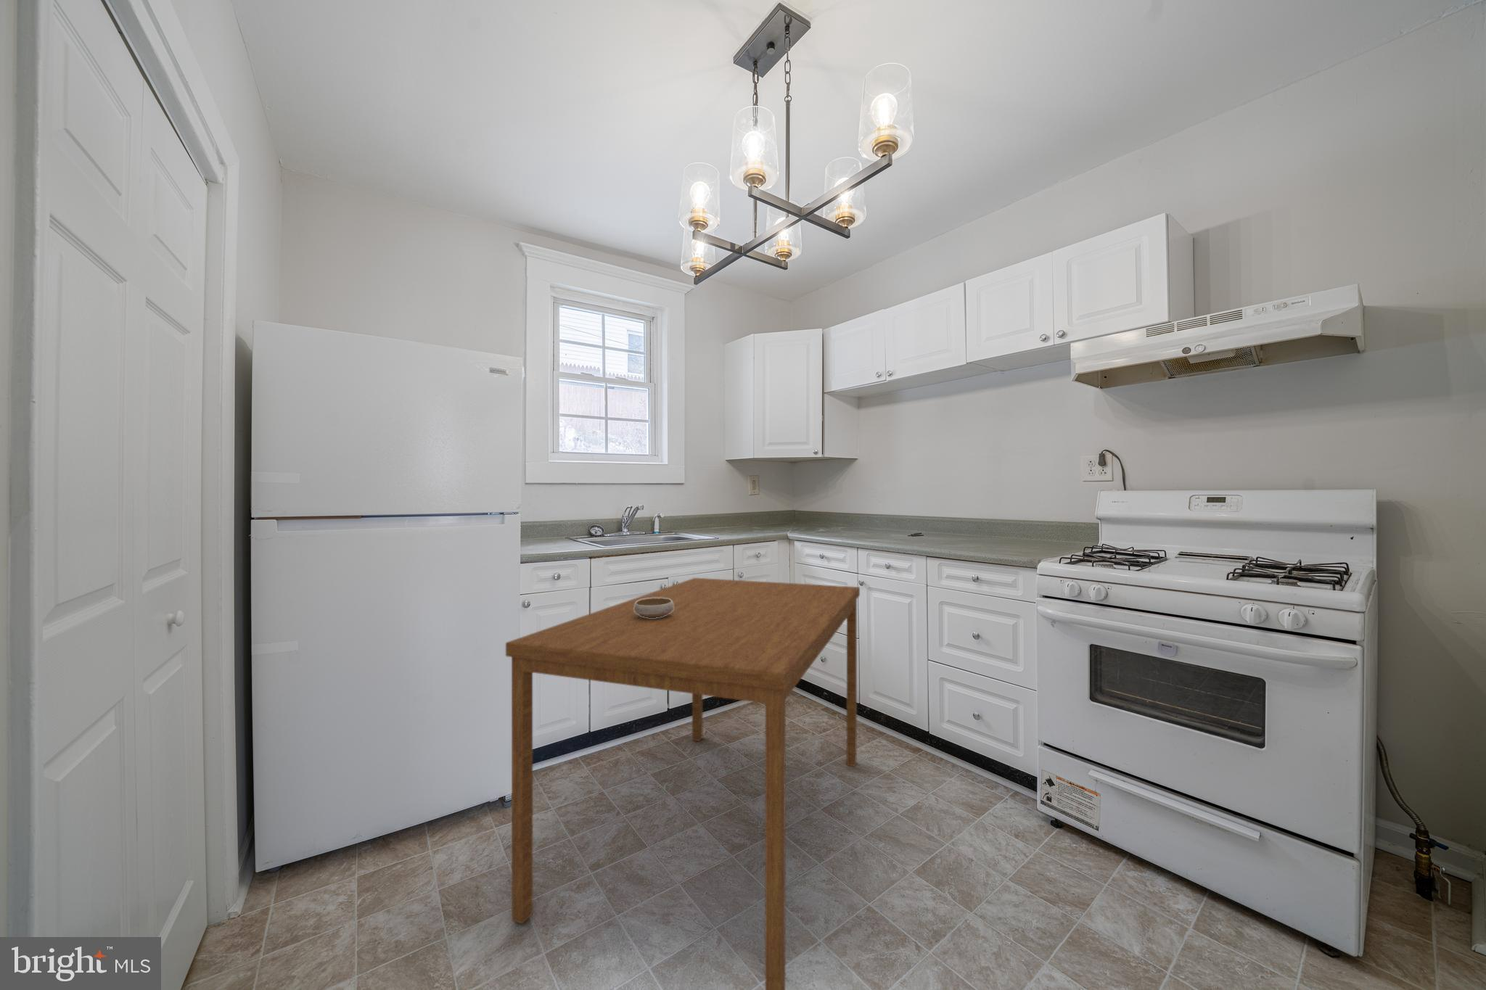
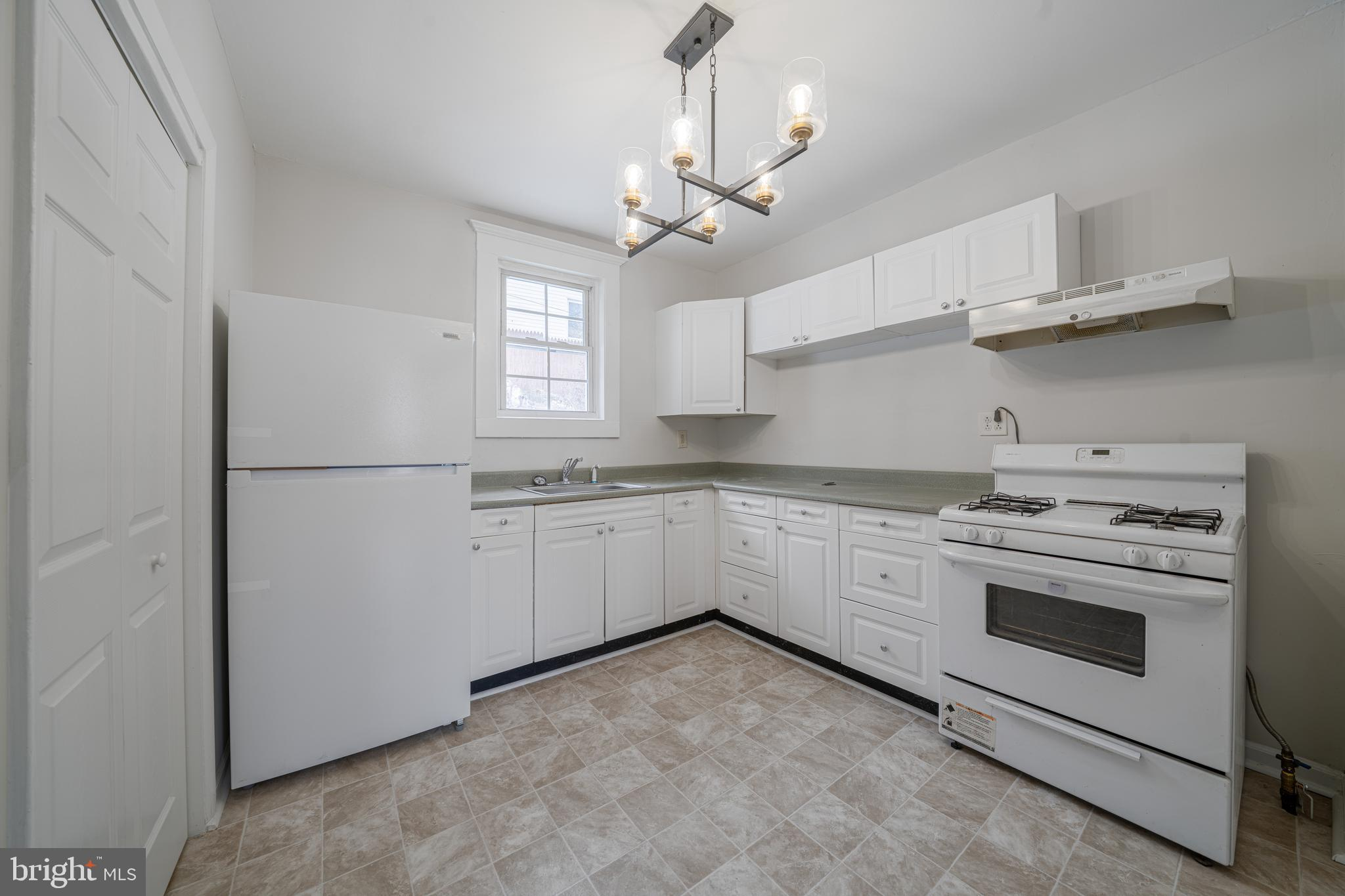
- bowl (654, 608)
- dining table (725, 697)
